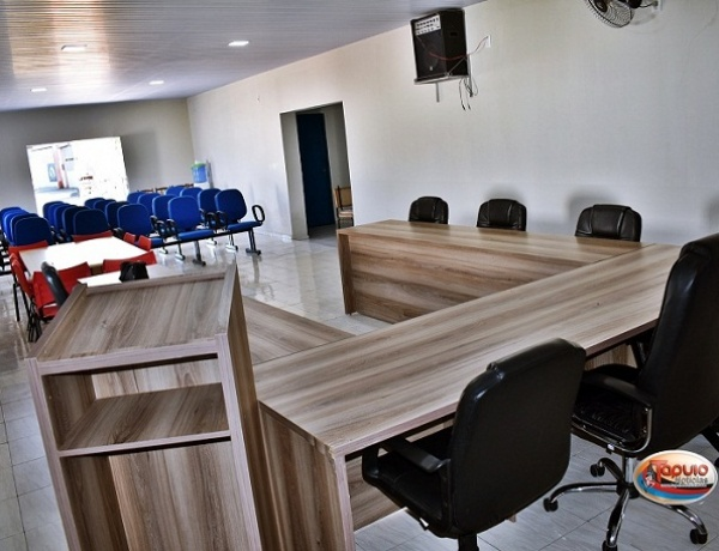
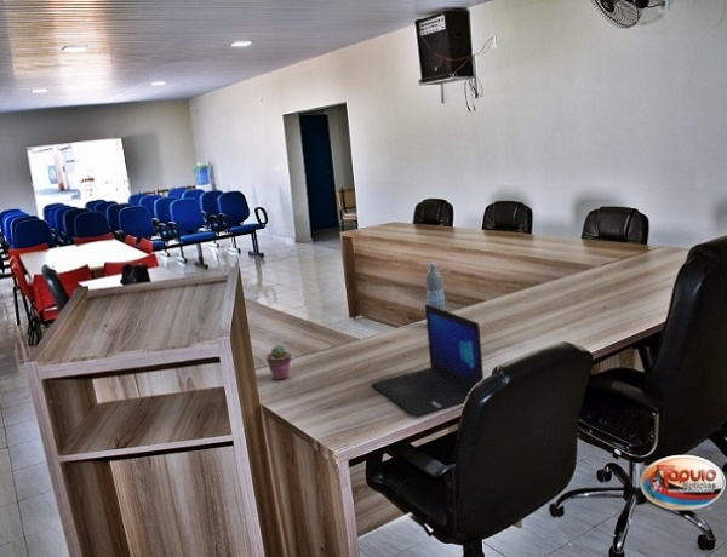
+ laptop (429, 354)
+ water bottle (435, 294)
+ potted succulent (279, 361)
